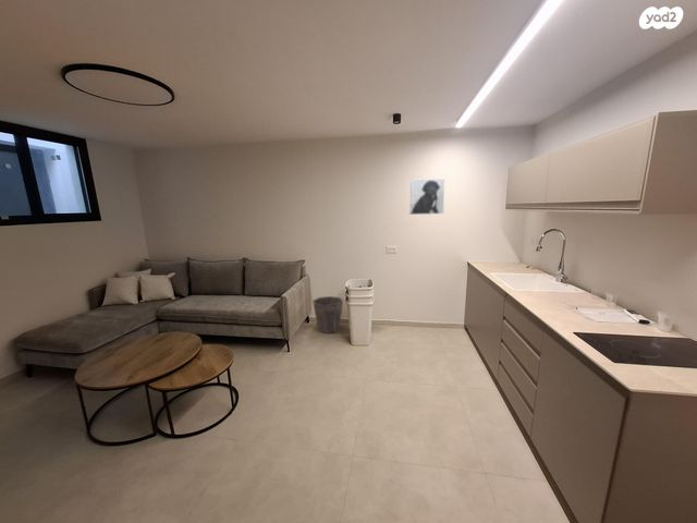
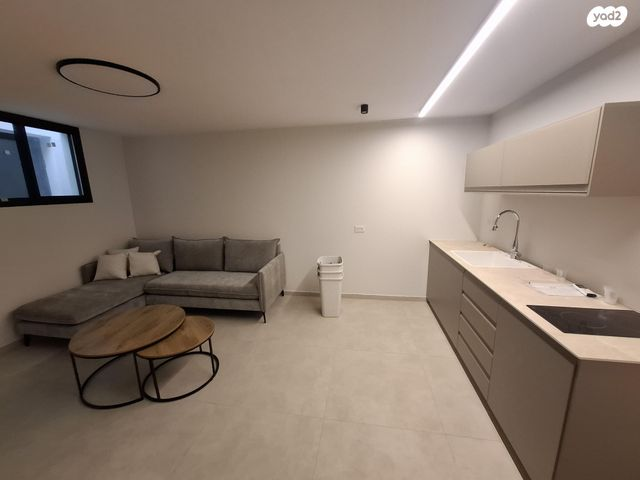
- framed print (426, 196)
- waste bin (328, 314)
